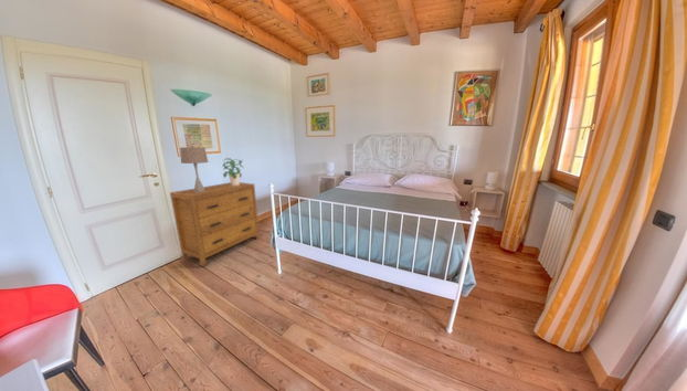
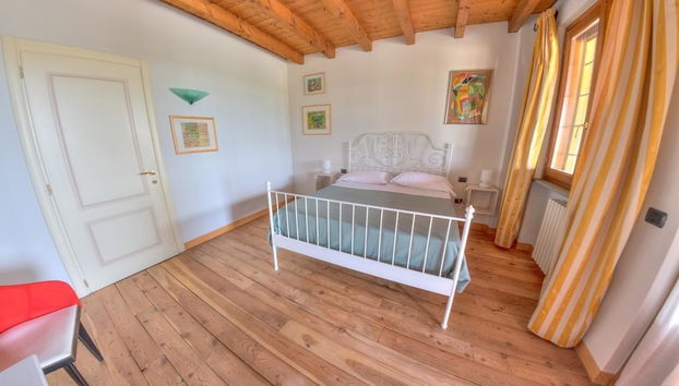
- dresser (221, 219)
- table lamp (195, 168)
- potted plant (233, 171)
